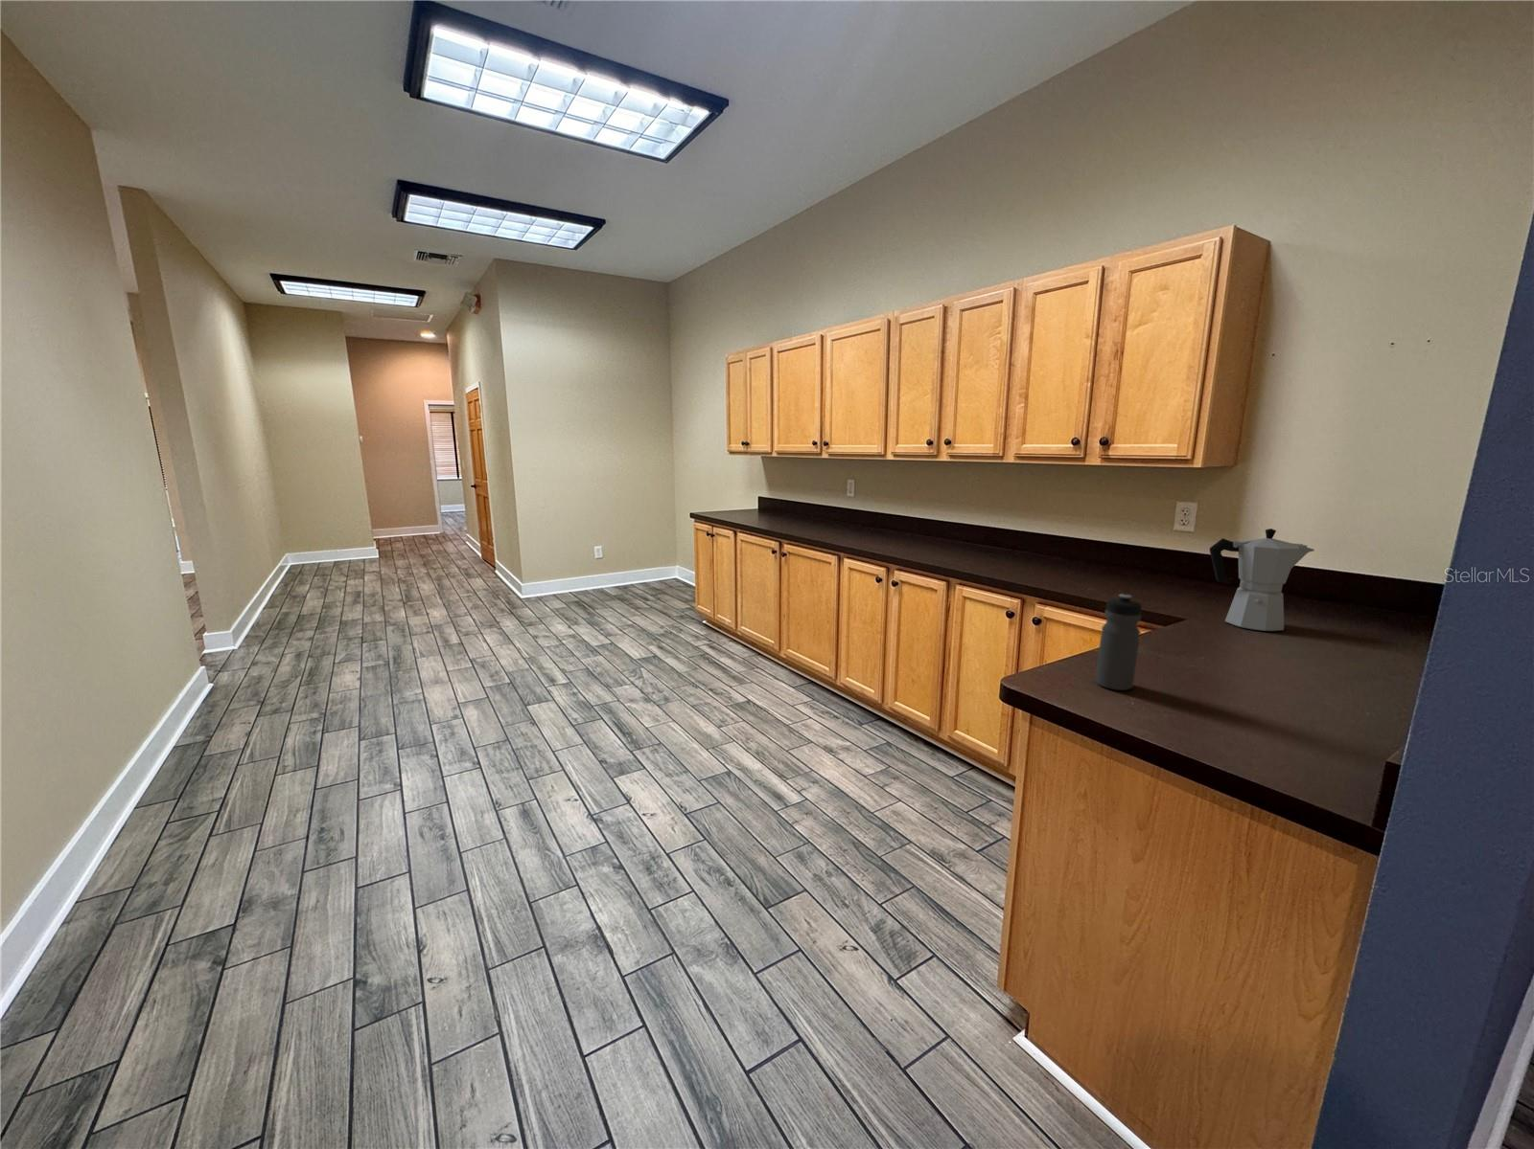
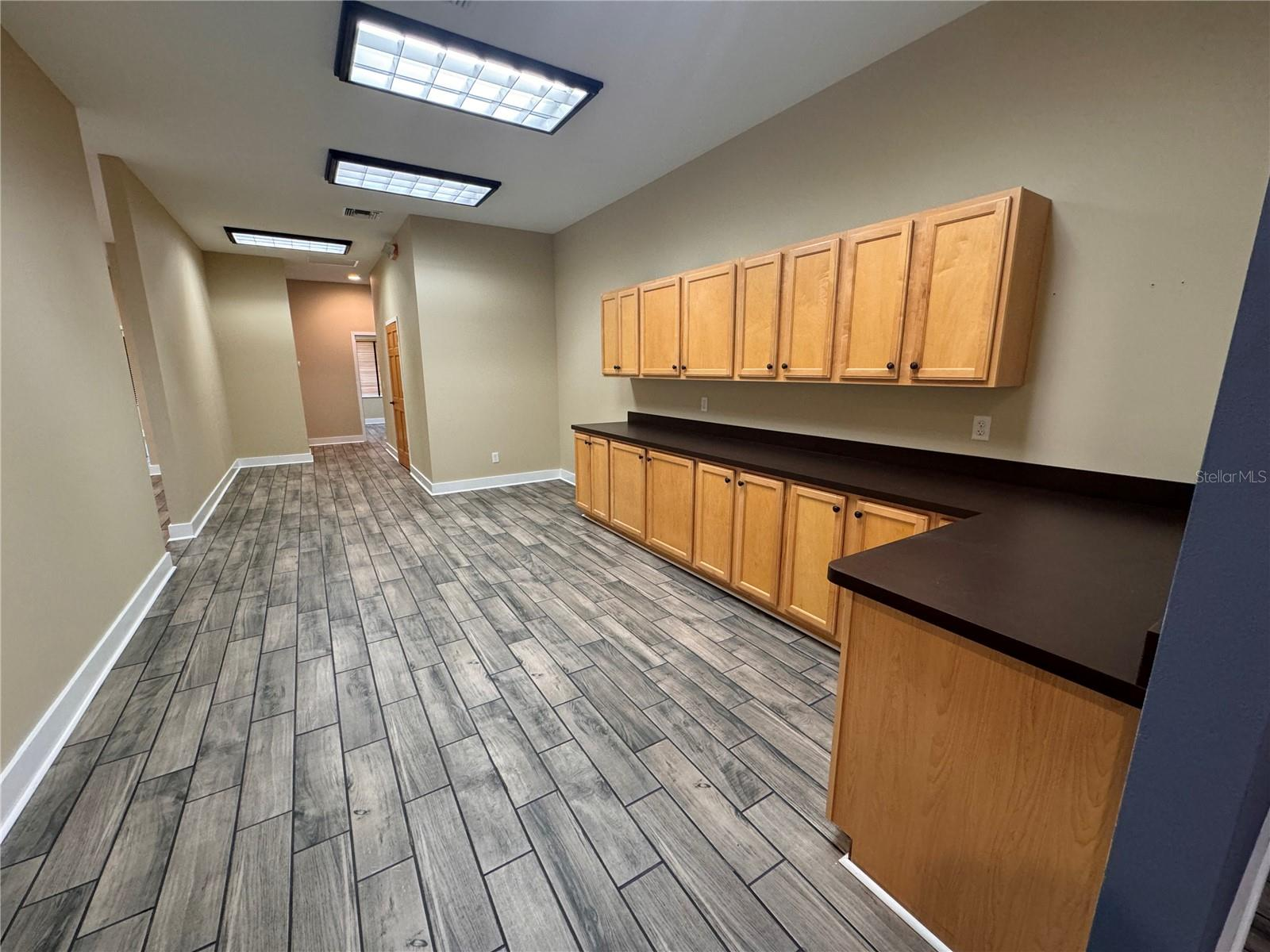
- moka pot (1255, 577)
- water bottle (1118, 640)
